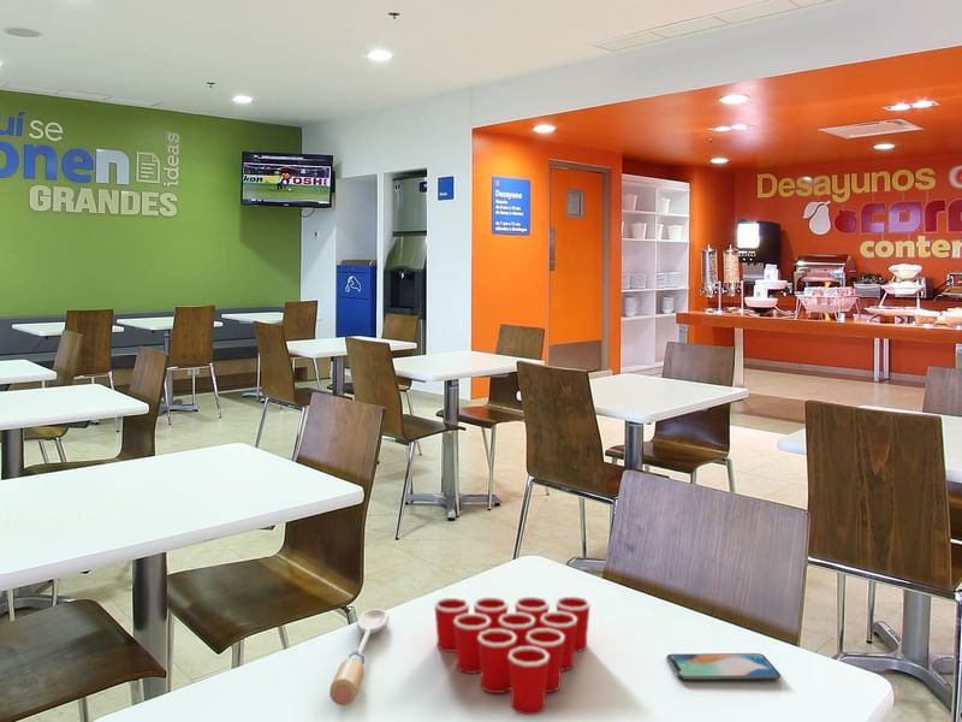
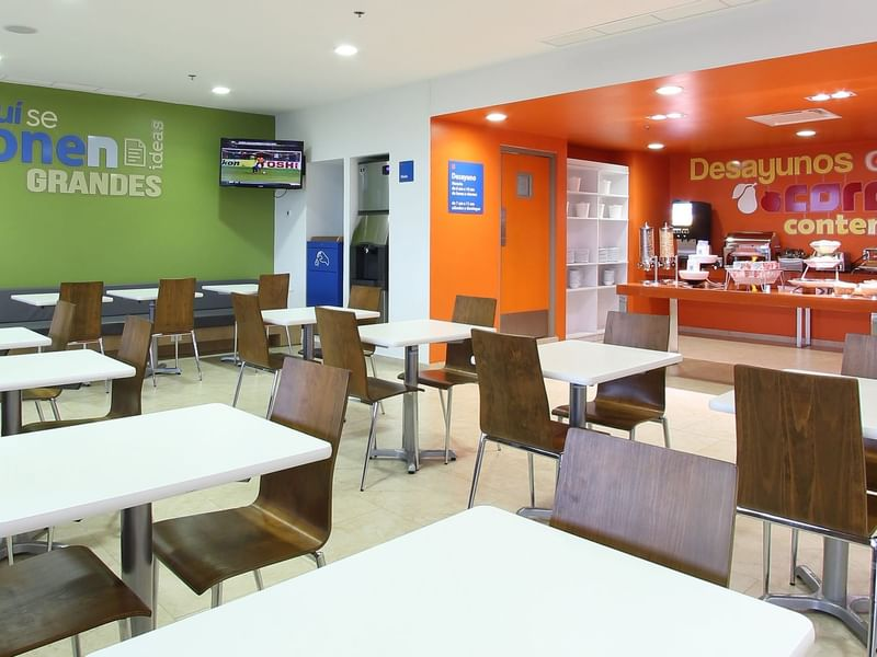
- spoon (361, 647)
- cup (517, 650)
- smartphone (721, 665)
